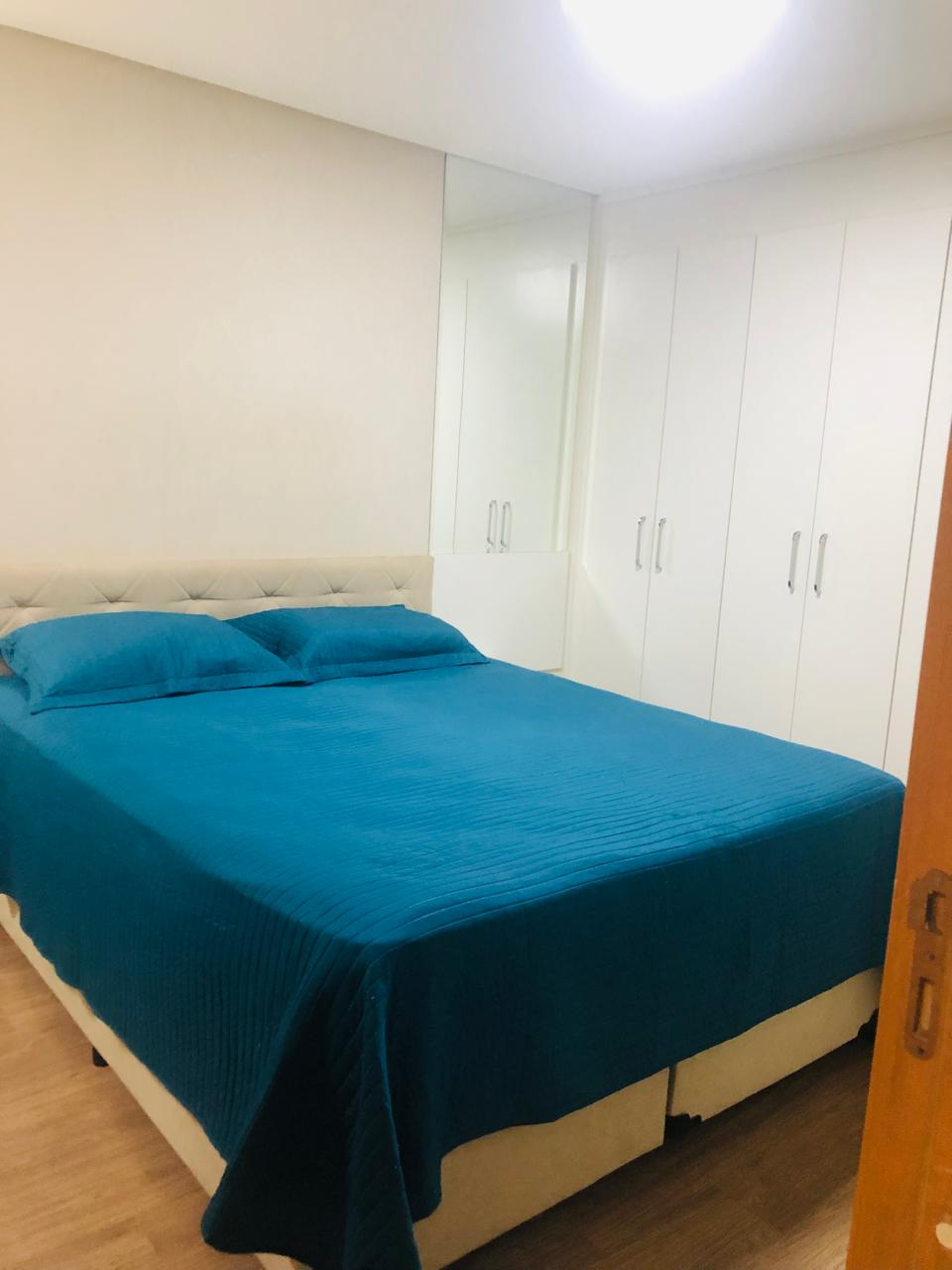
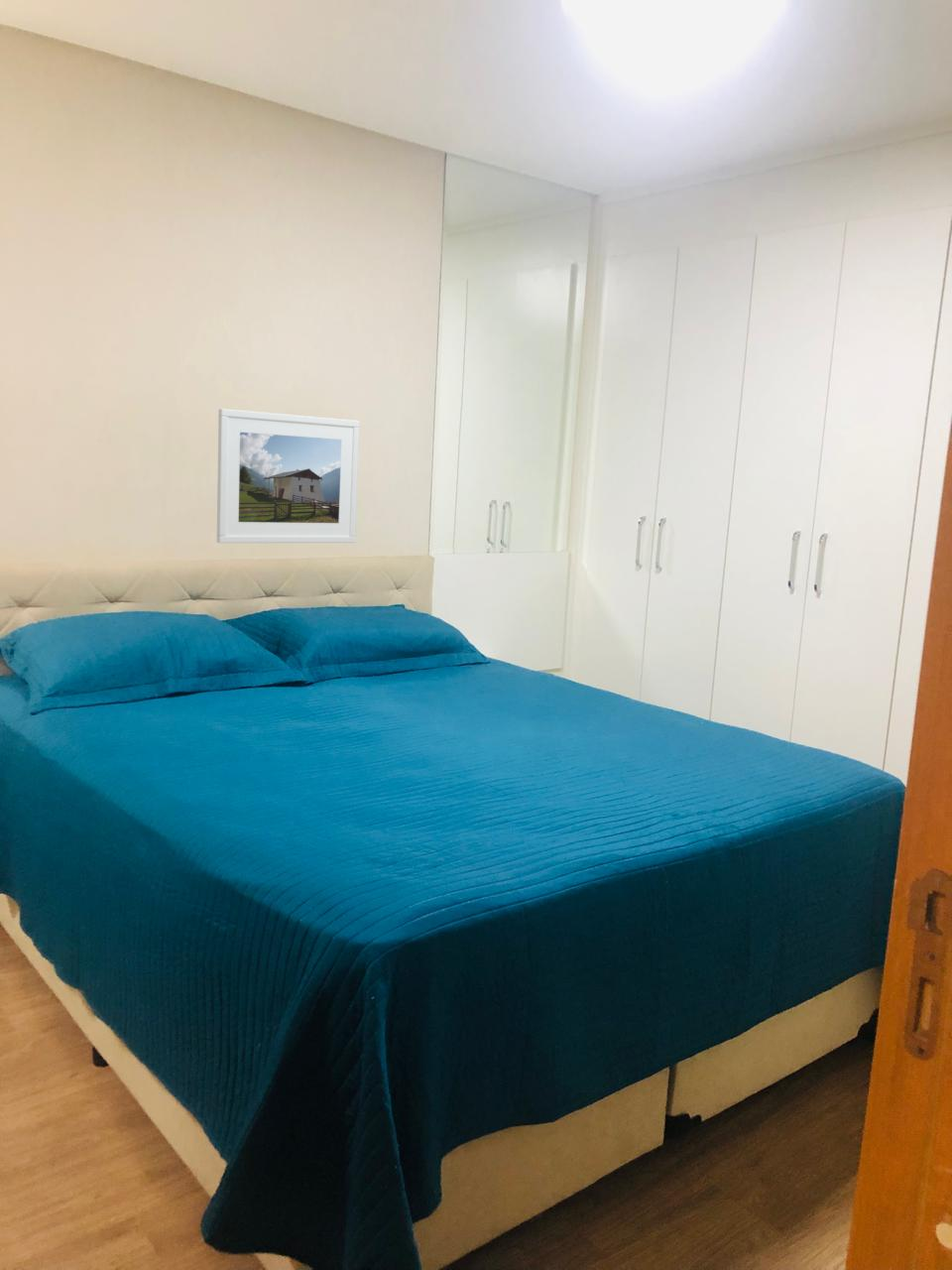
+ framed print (291, 479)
